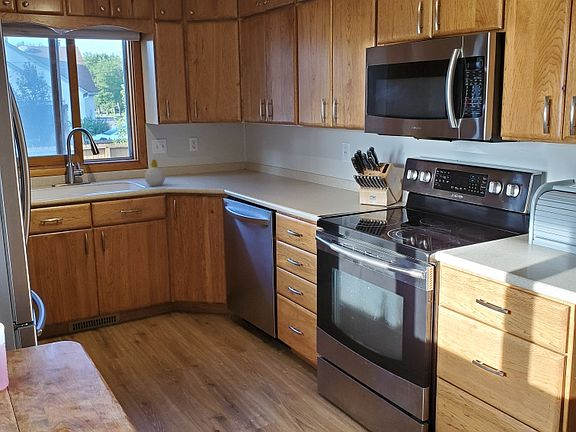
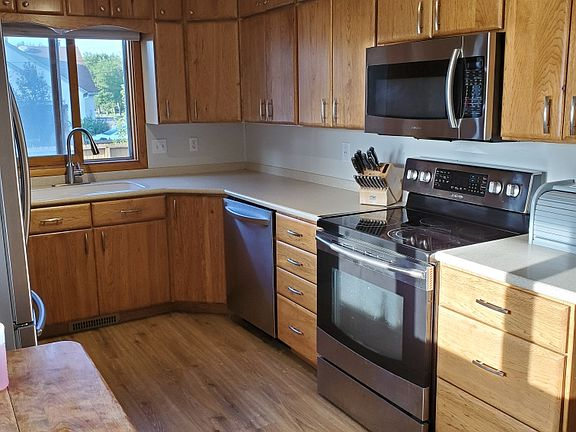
- soap bottle (154, 172)
